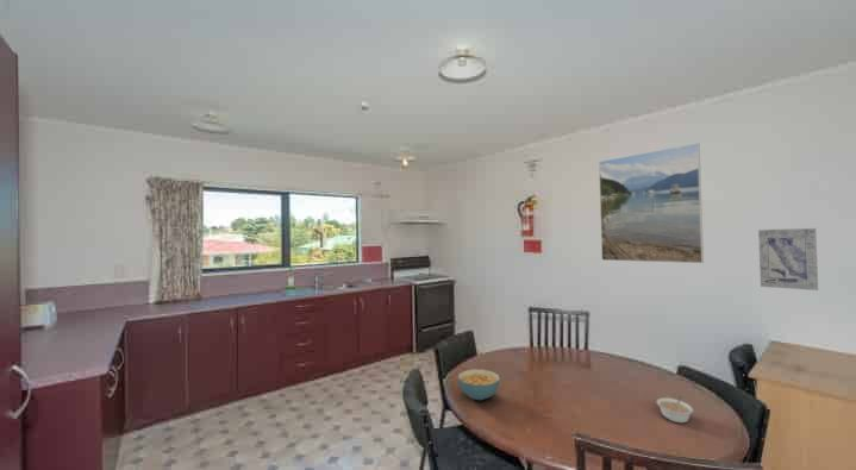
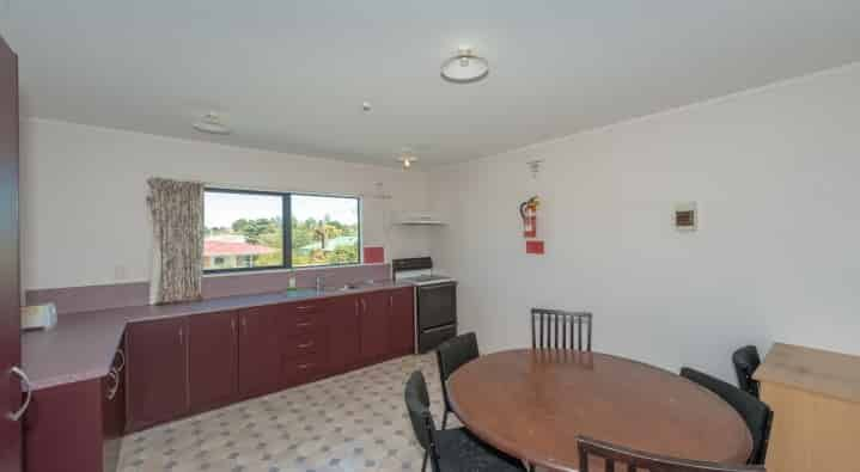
- wall art (787, 258)
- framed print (645, 207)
- cereal bowl (479, 387)
- legume (674, 409)
